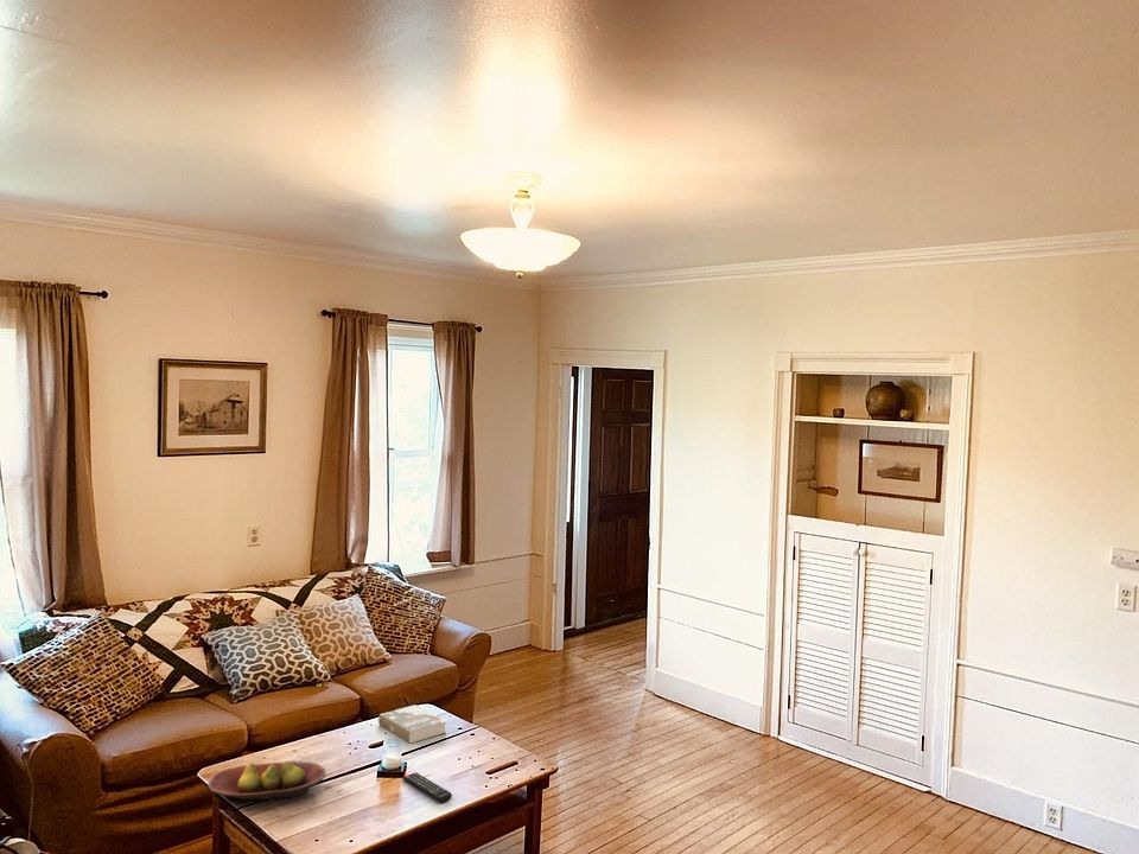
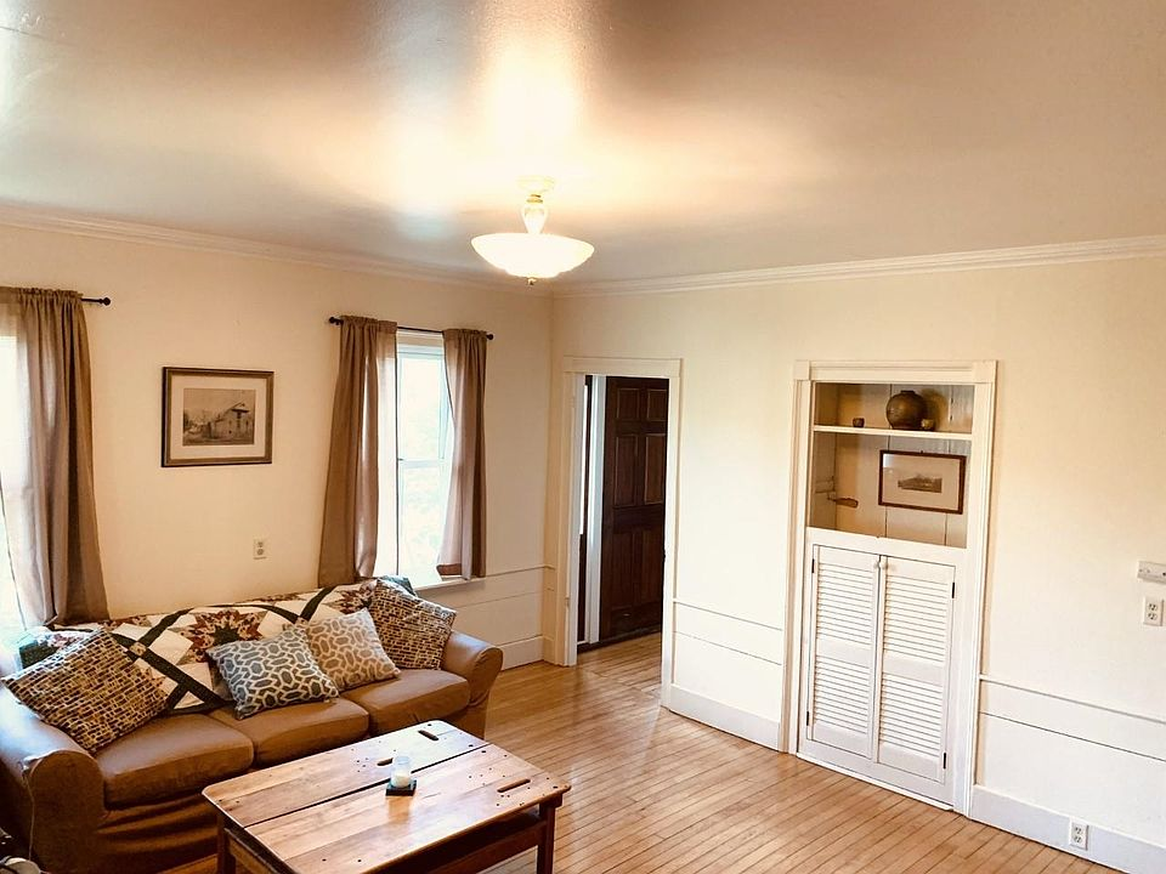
- fruit bowl (267, 778)
- remote control (426, 786)
- book (412, 722)
